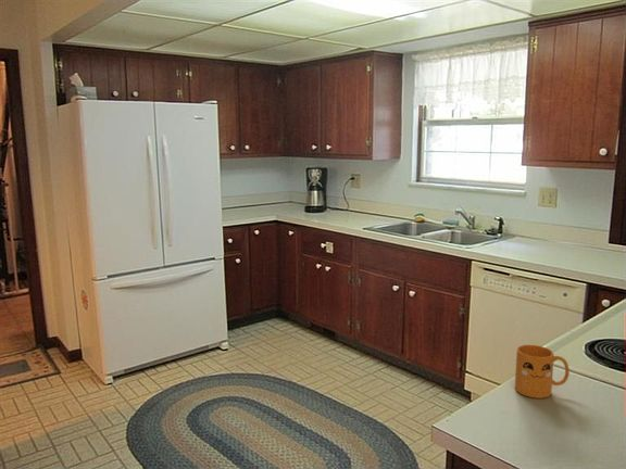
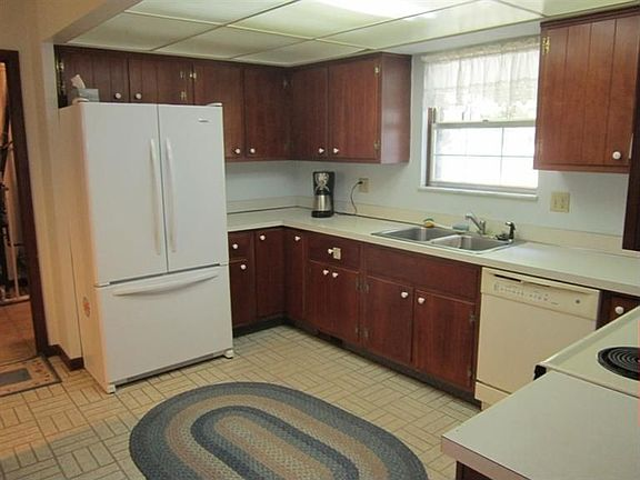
- mug (541, 370)
